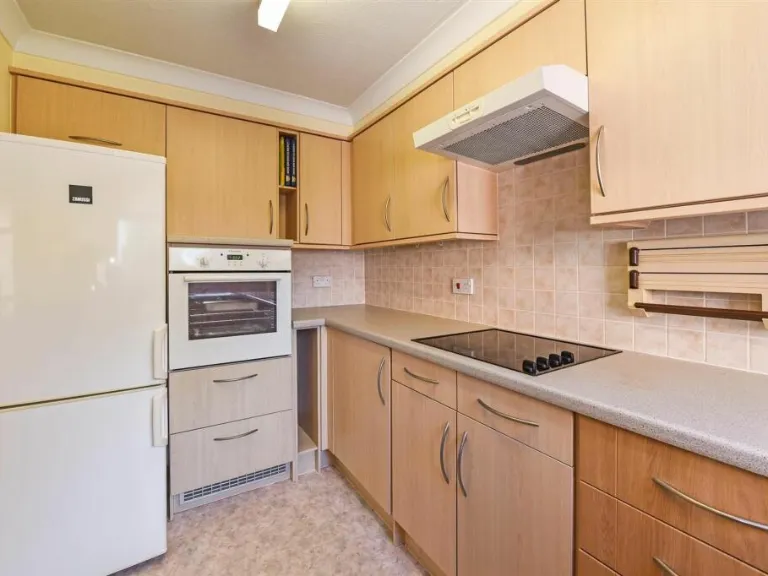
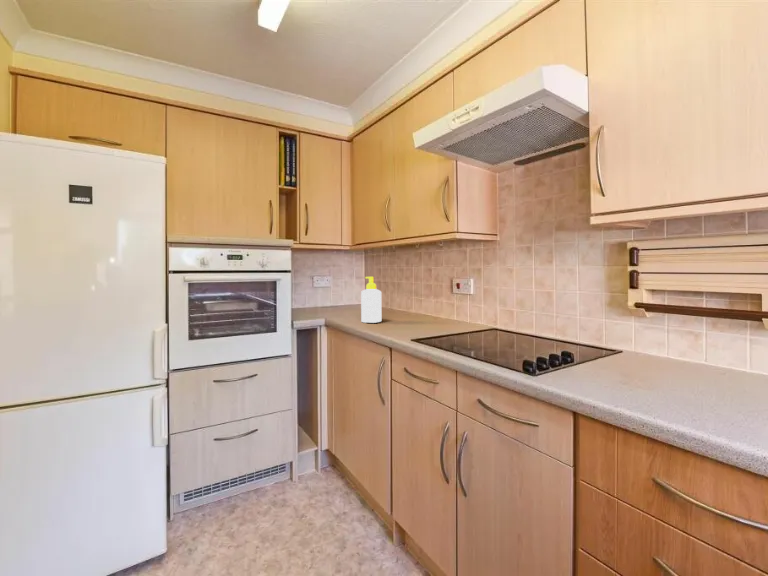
+ soap bottle (371, 299)
